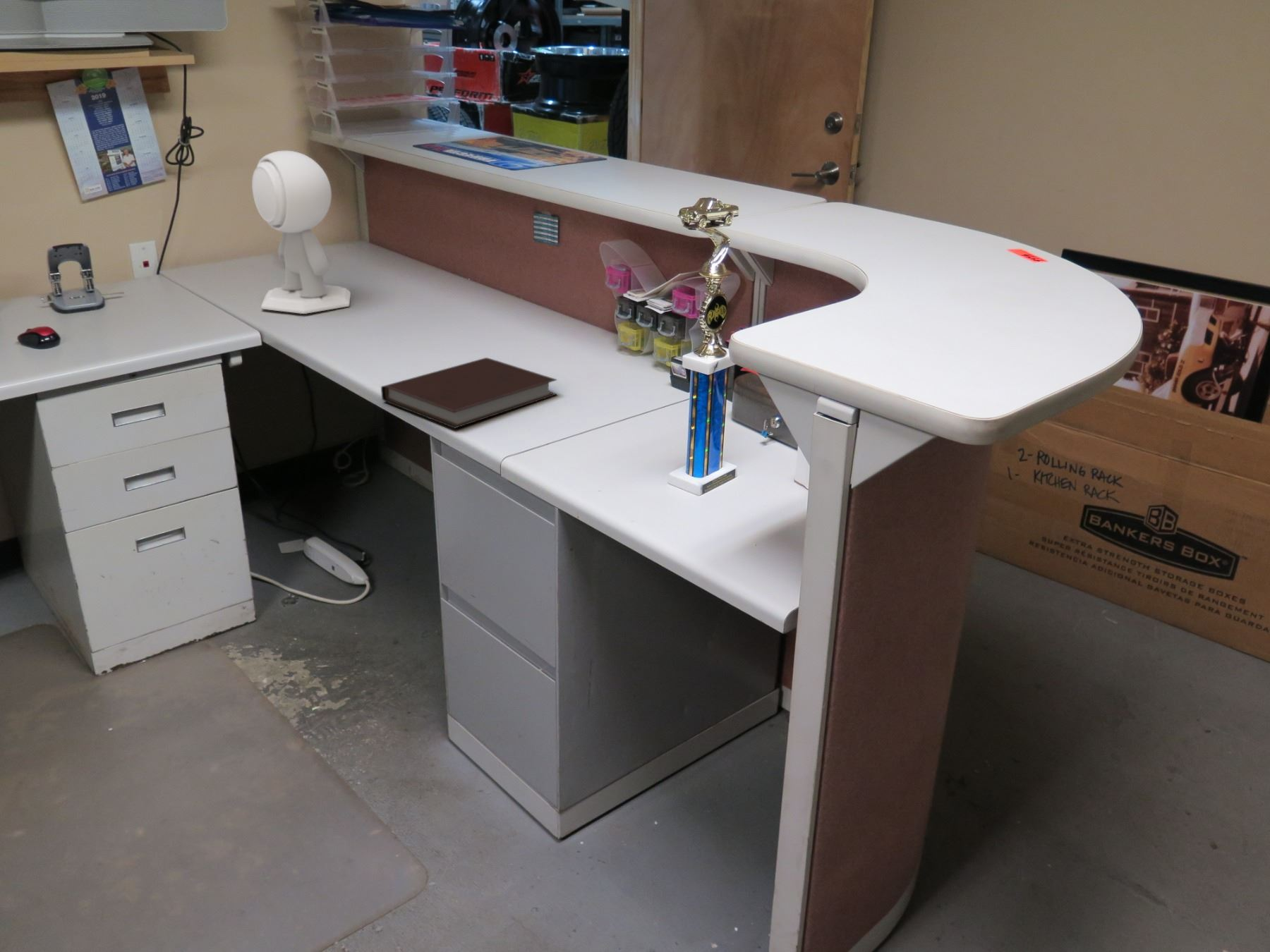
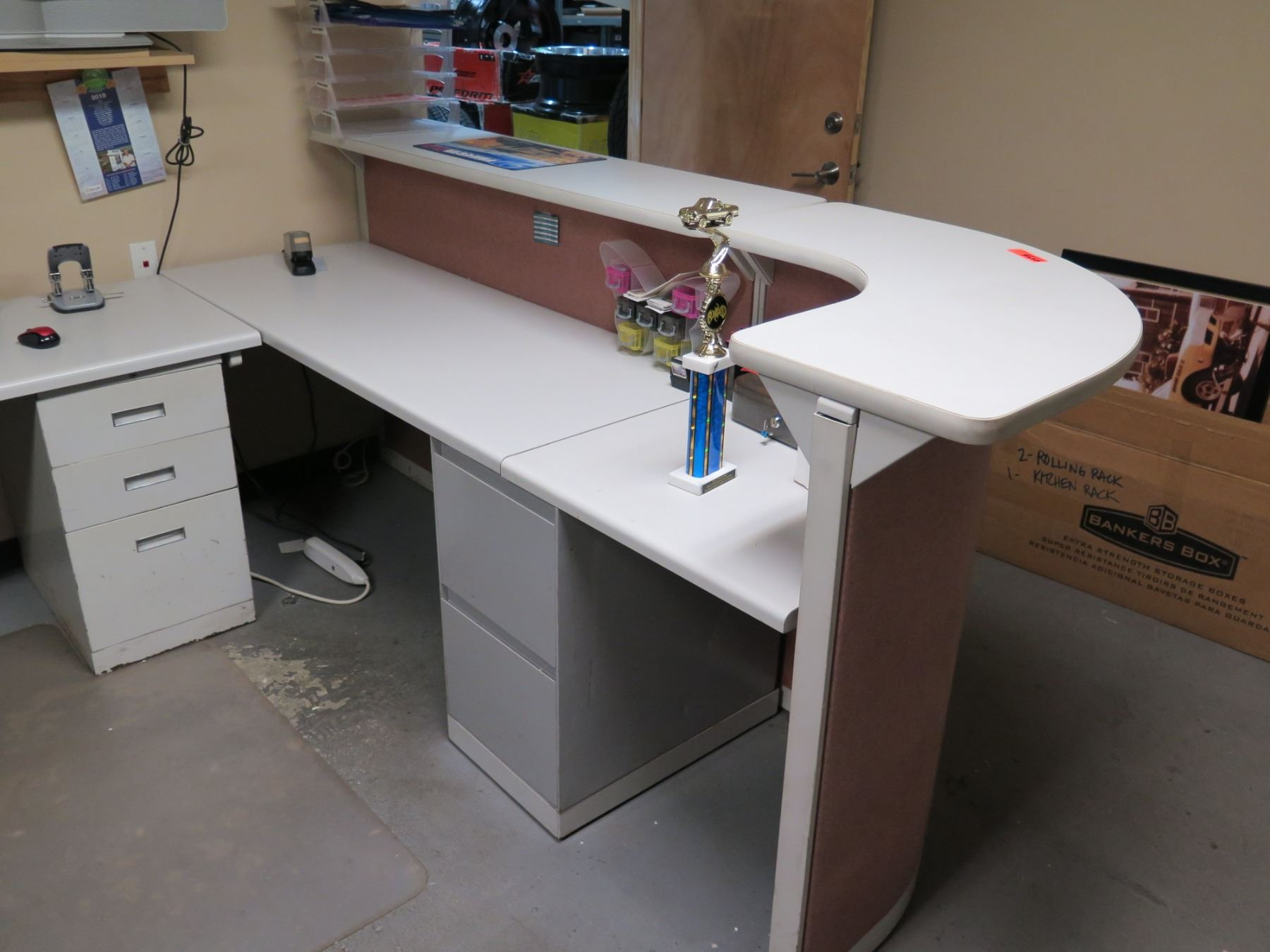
- desk lamp (299, 228)
- notebook (470, 389)
